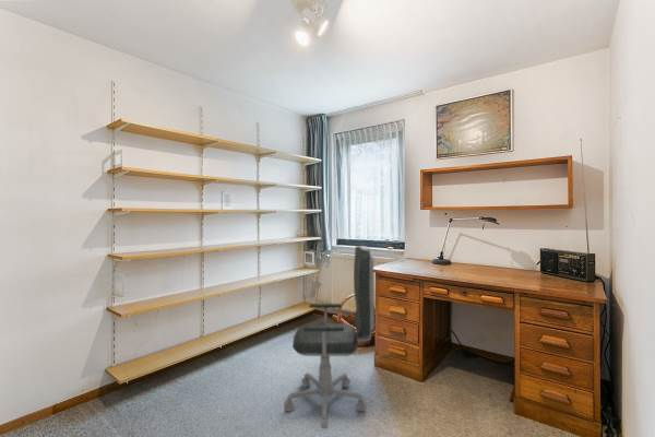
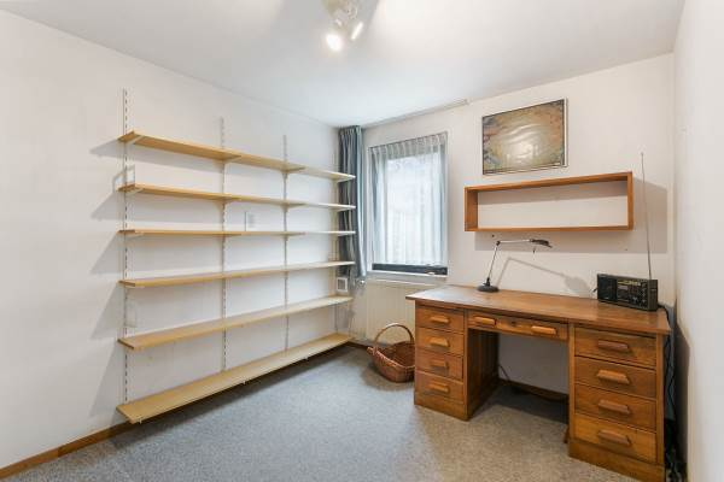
- office chair (329, 324)
